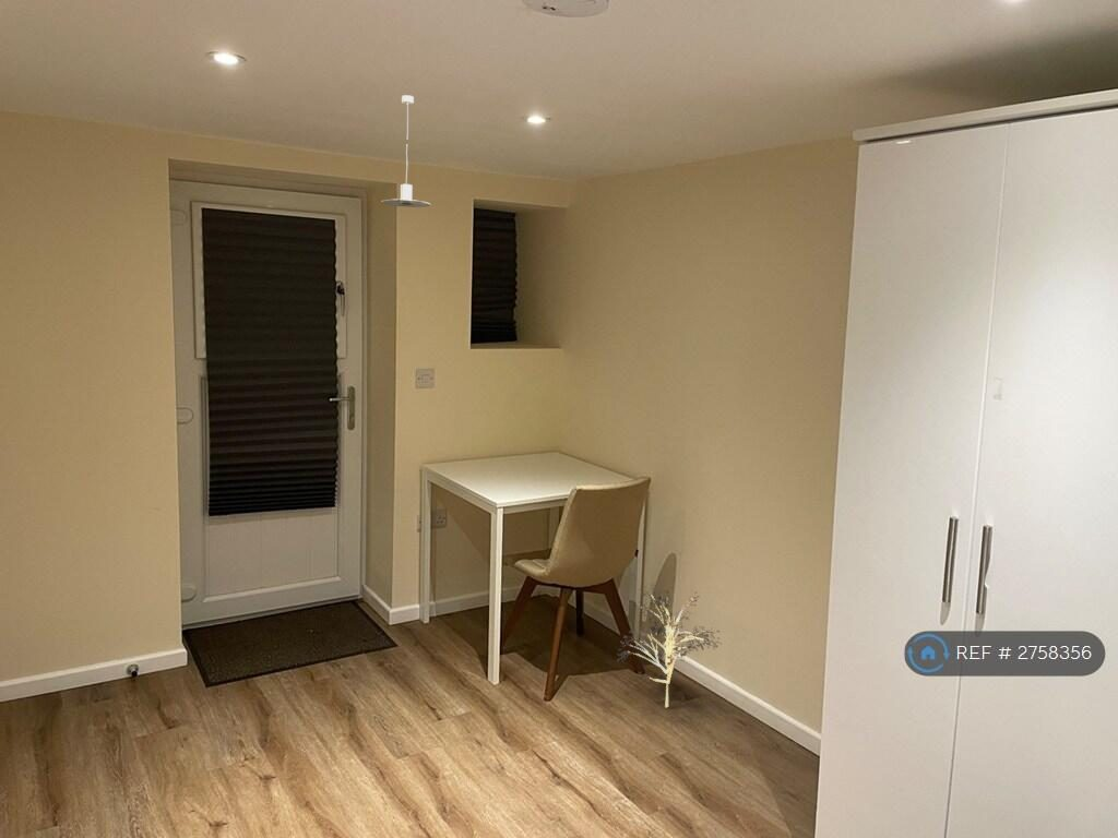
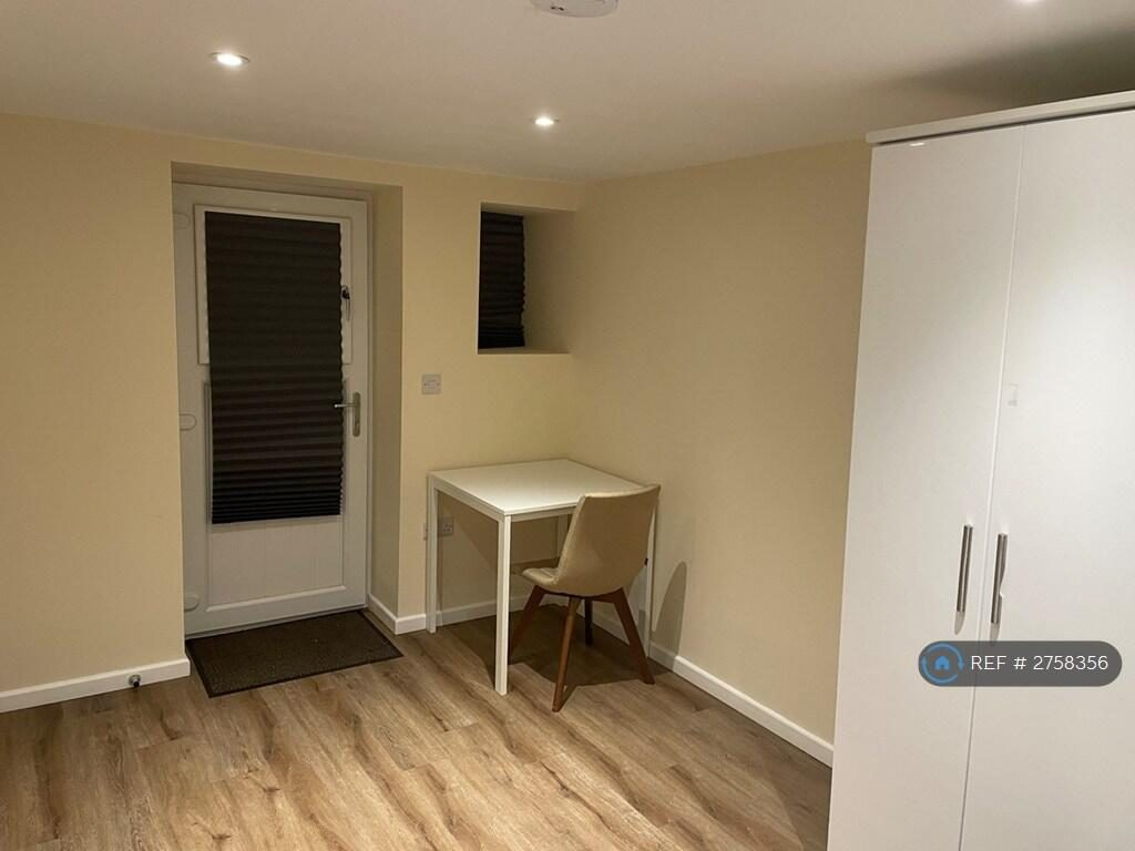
- decorative plant (677, 649)
- pendant light (406, 151)
